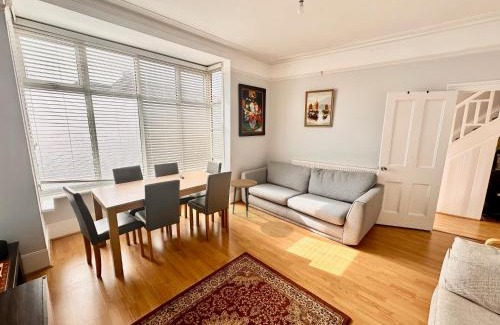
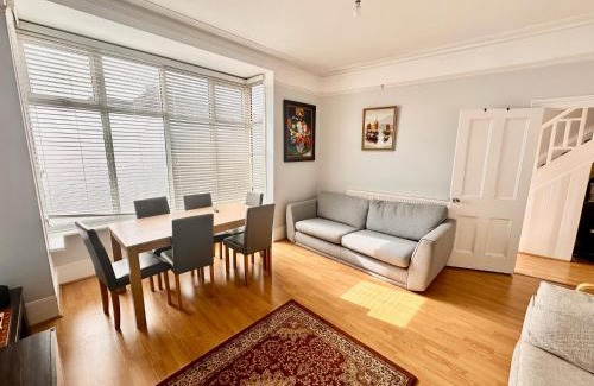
- side table (245, 198)
